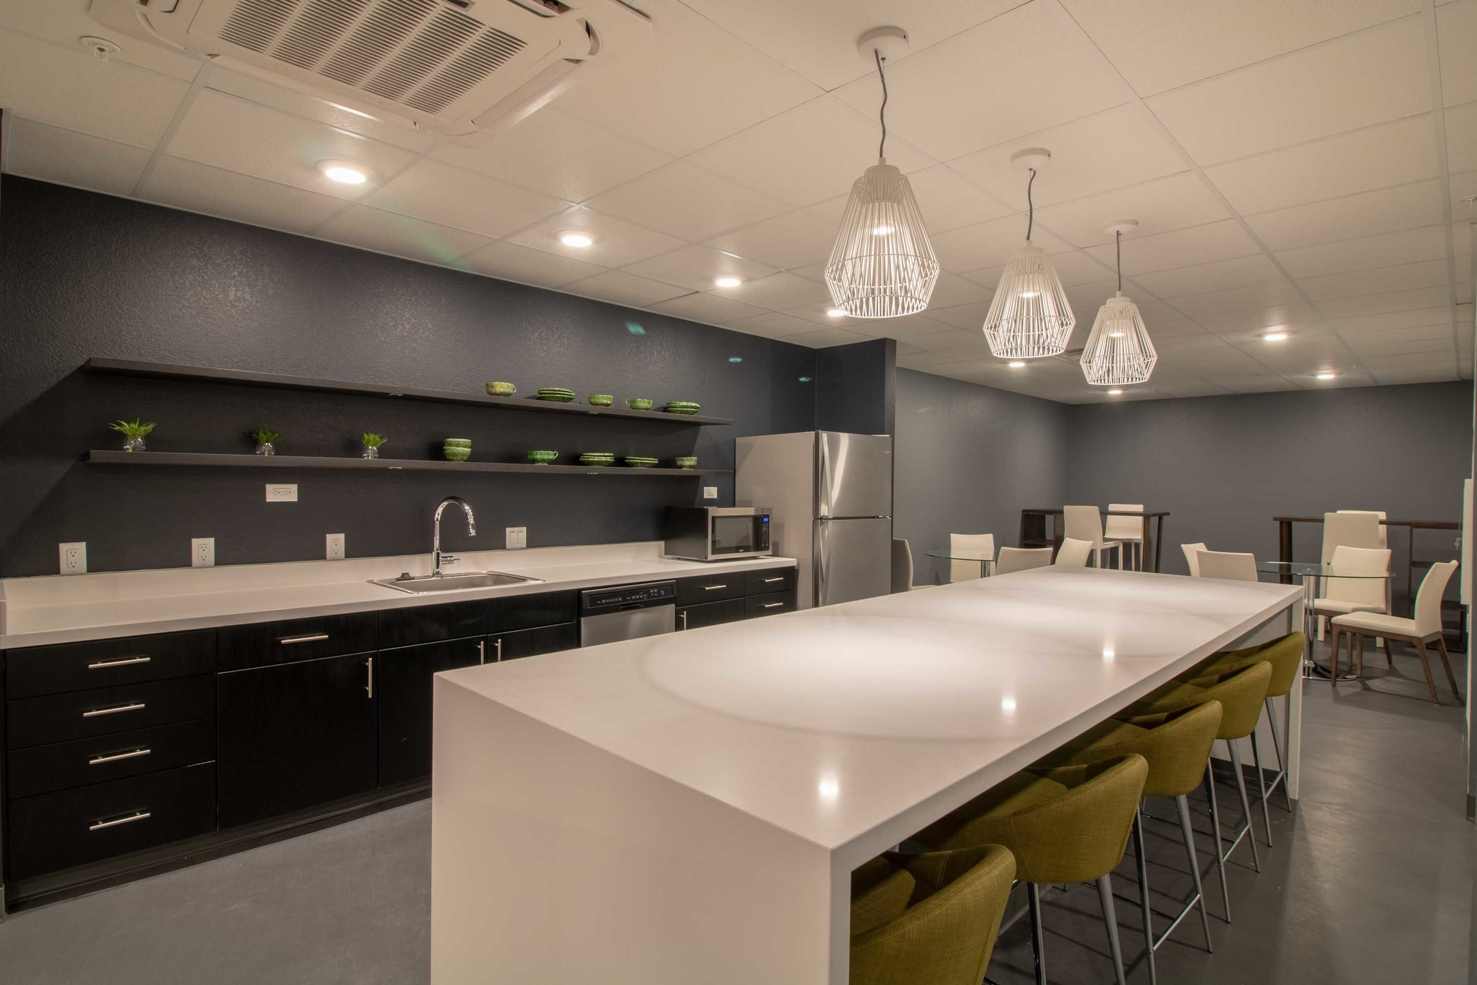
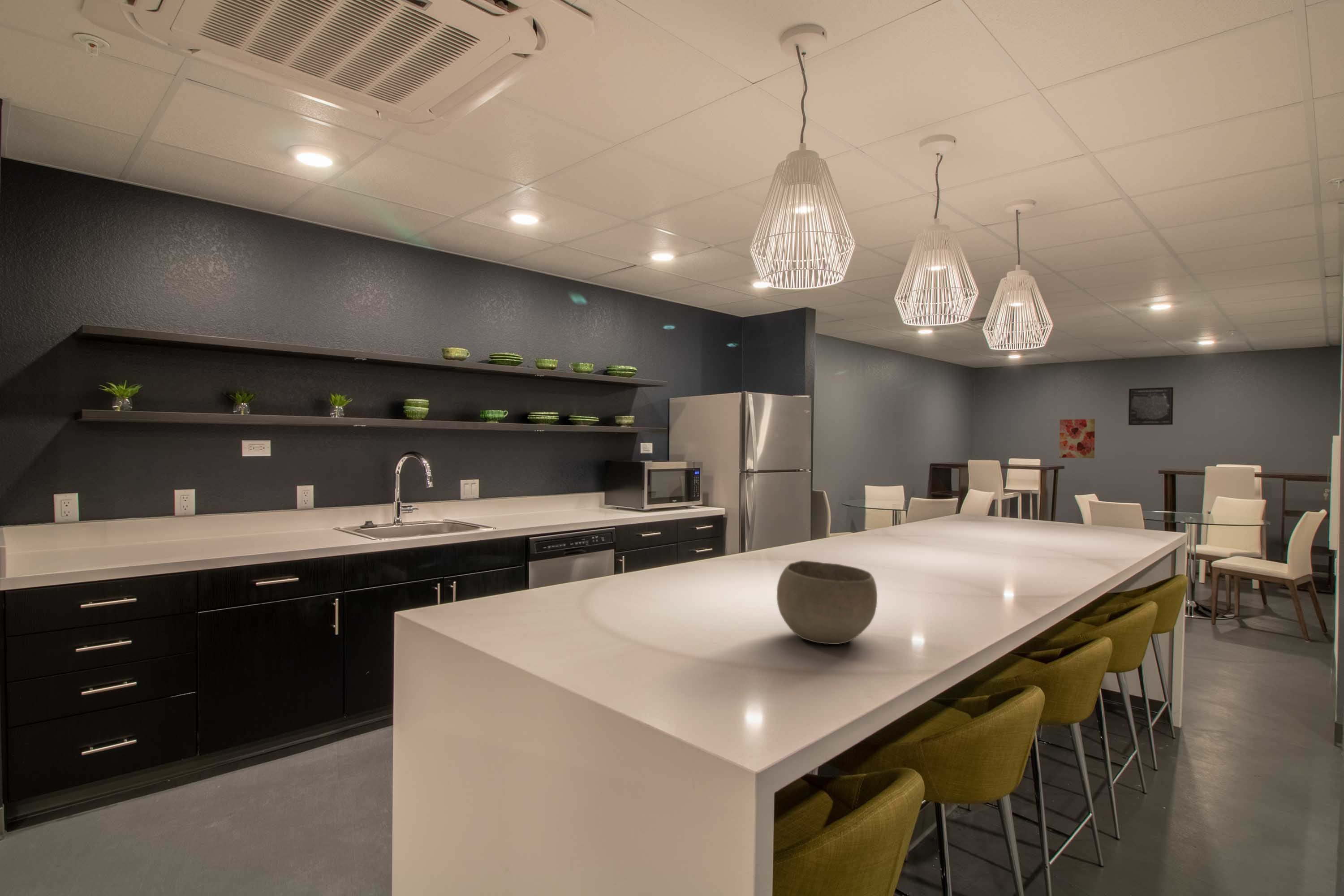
+ wall art (1077, 439)
+ bowl (827, 602)
+ wall art (1150, 406)
